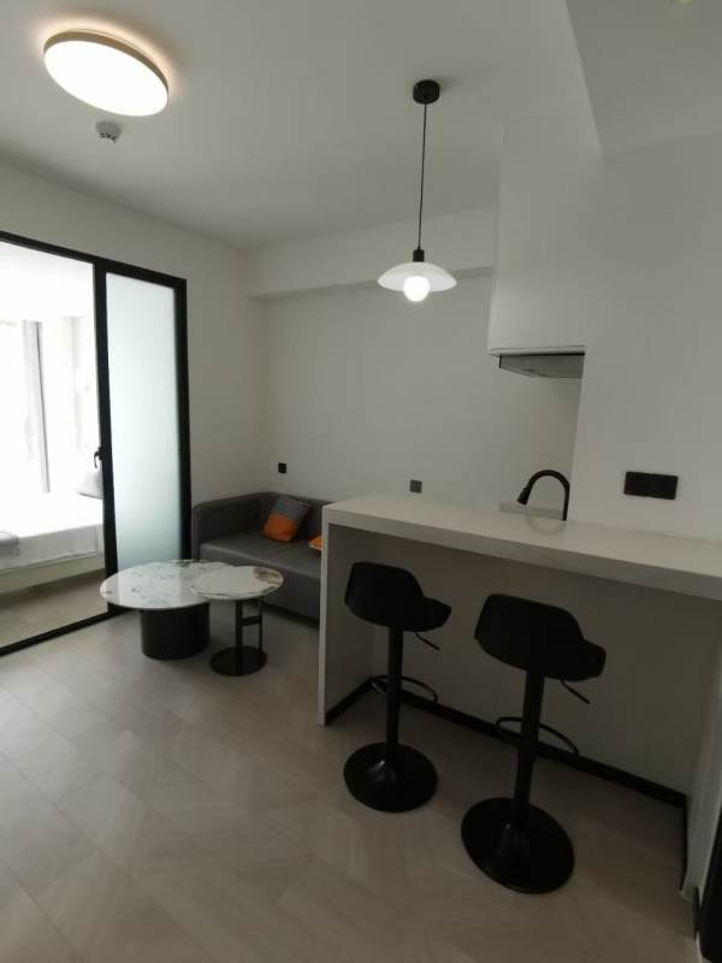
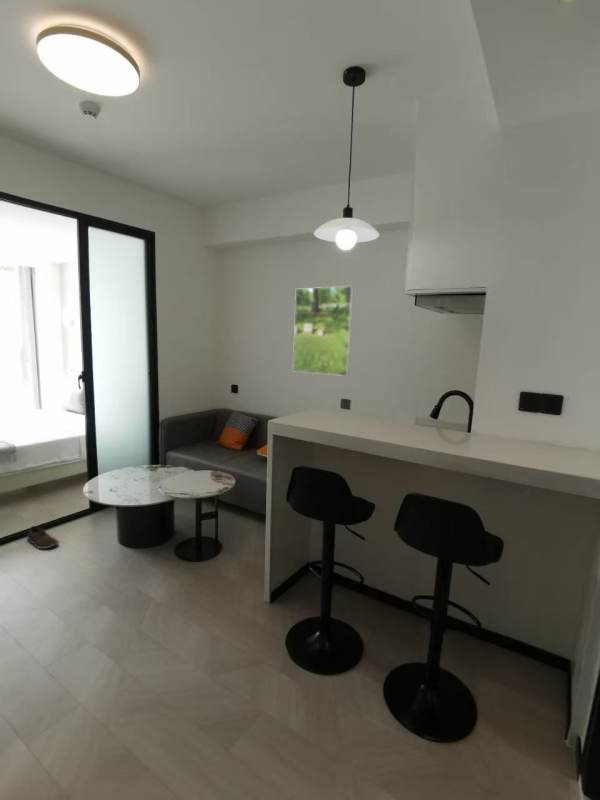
+ shoe (42, 537)
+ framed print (321, 331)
